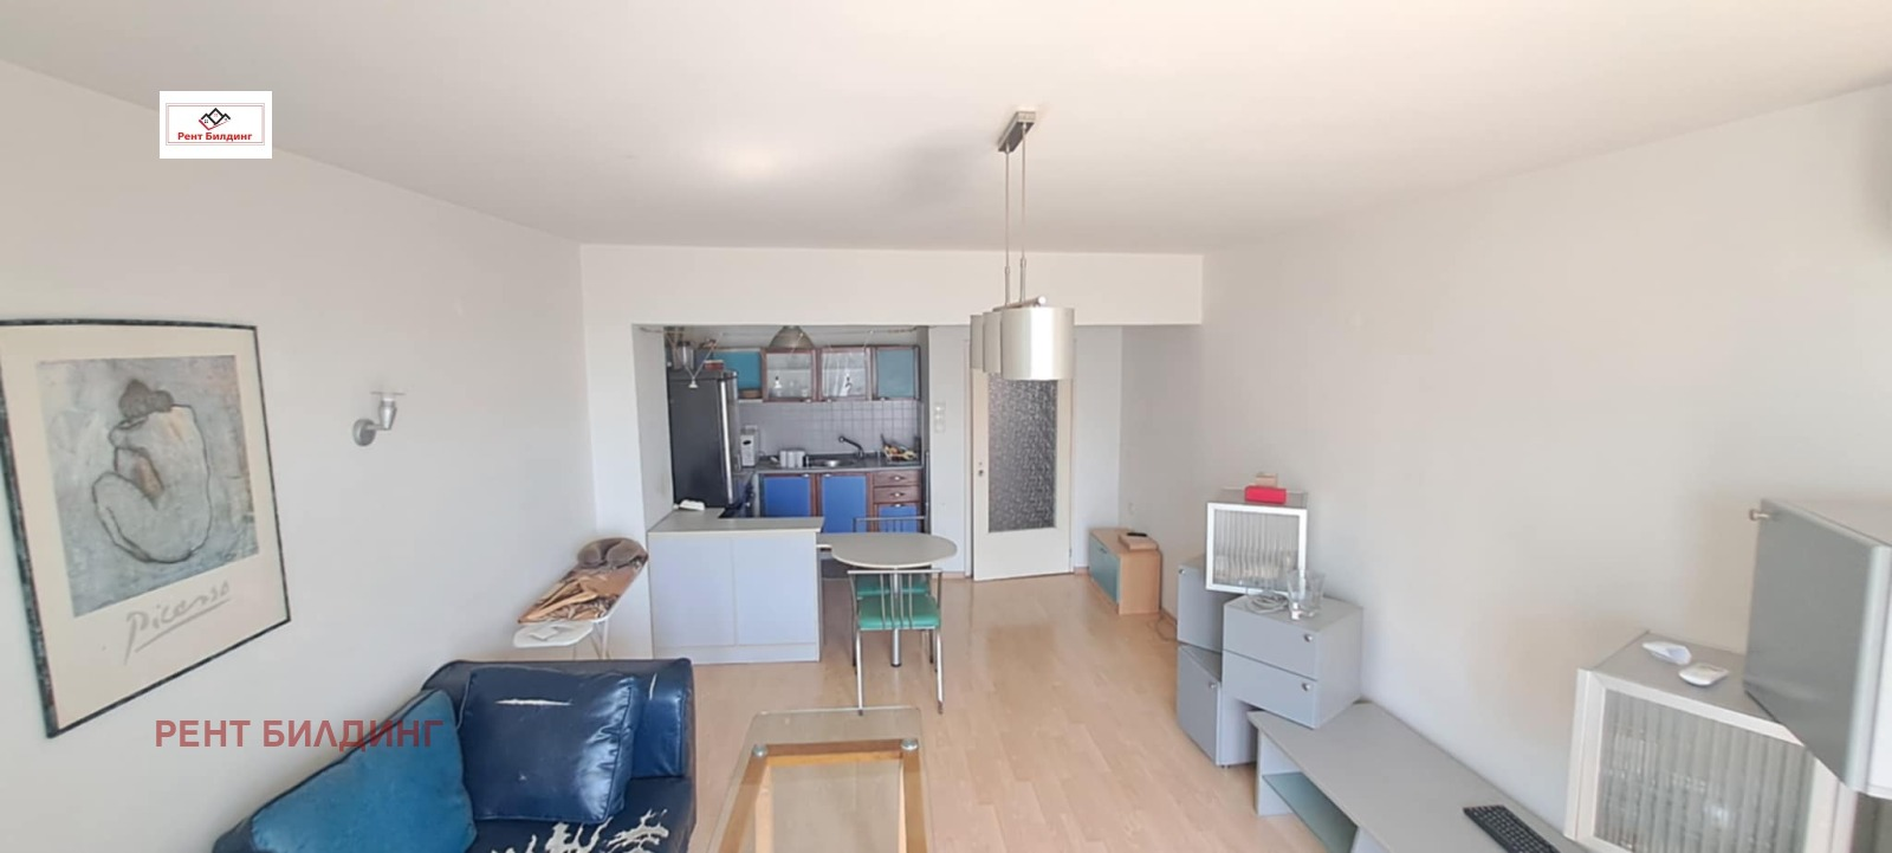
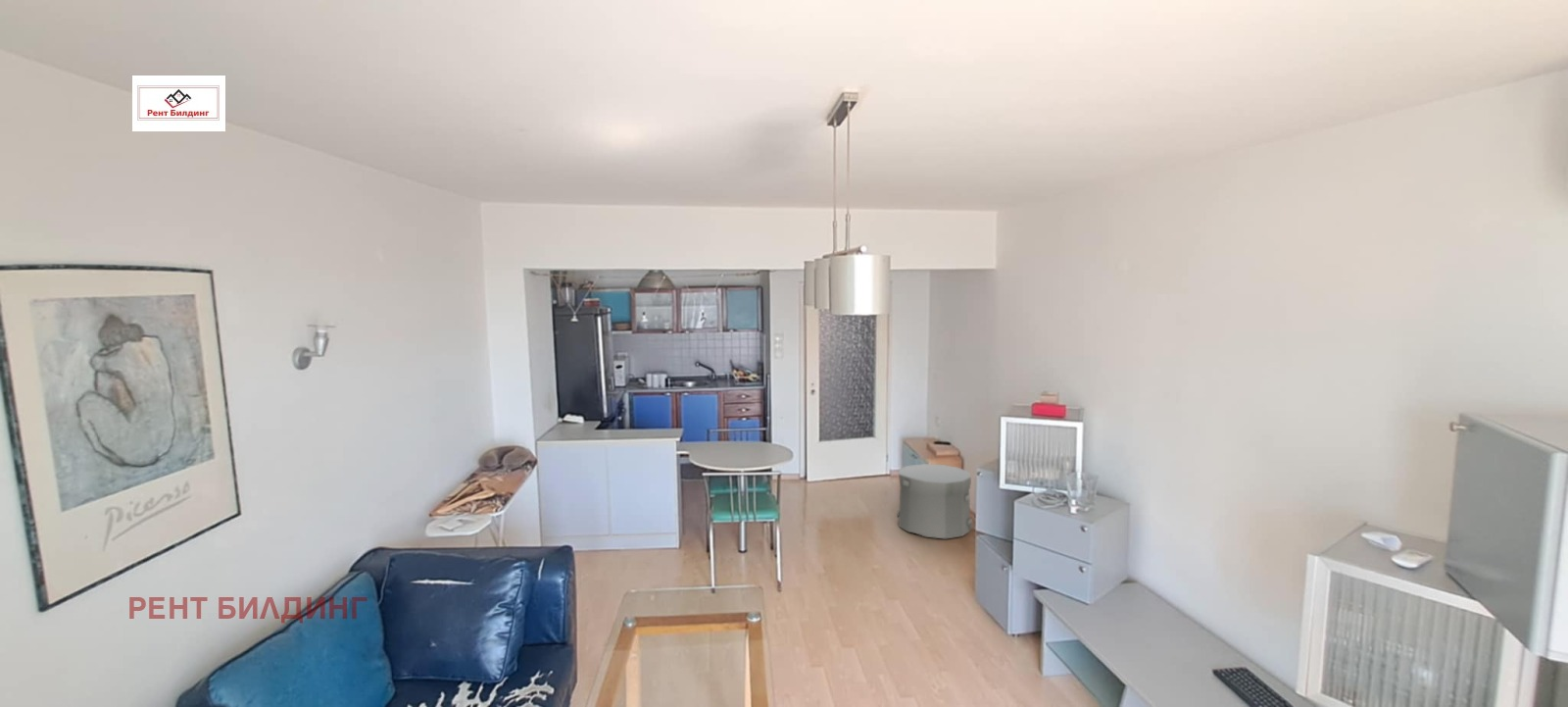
+ trash can (933, 499)
